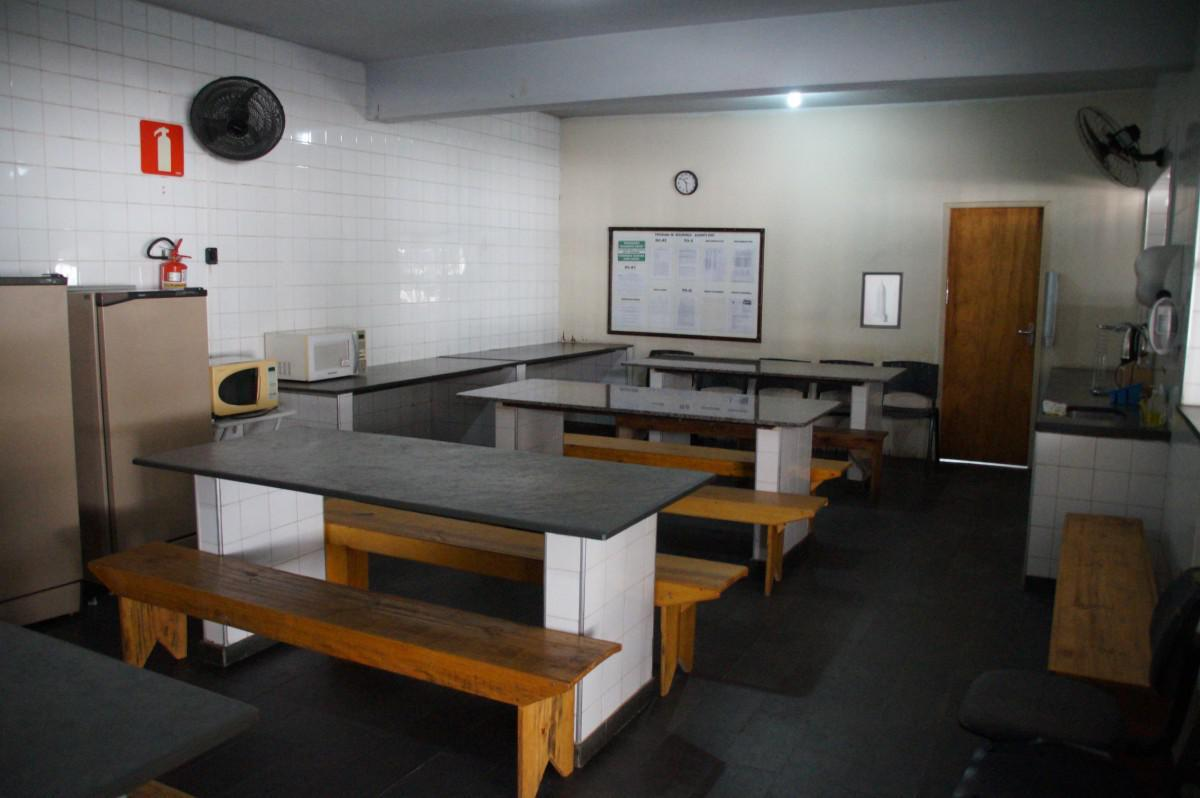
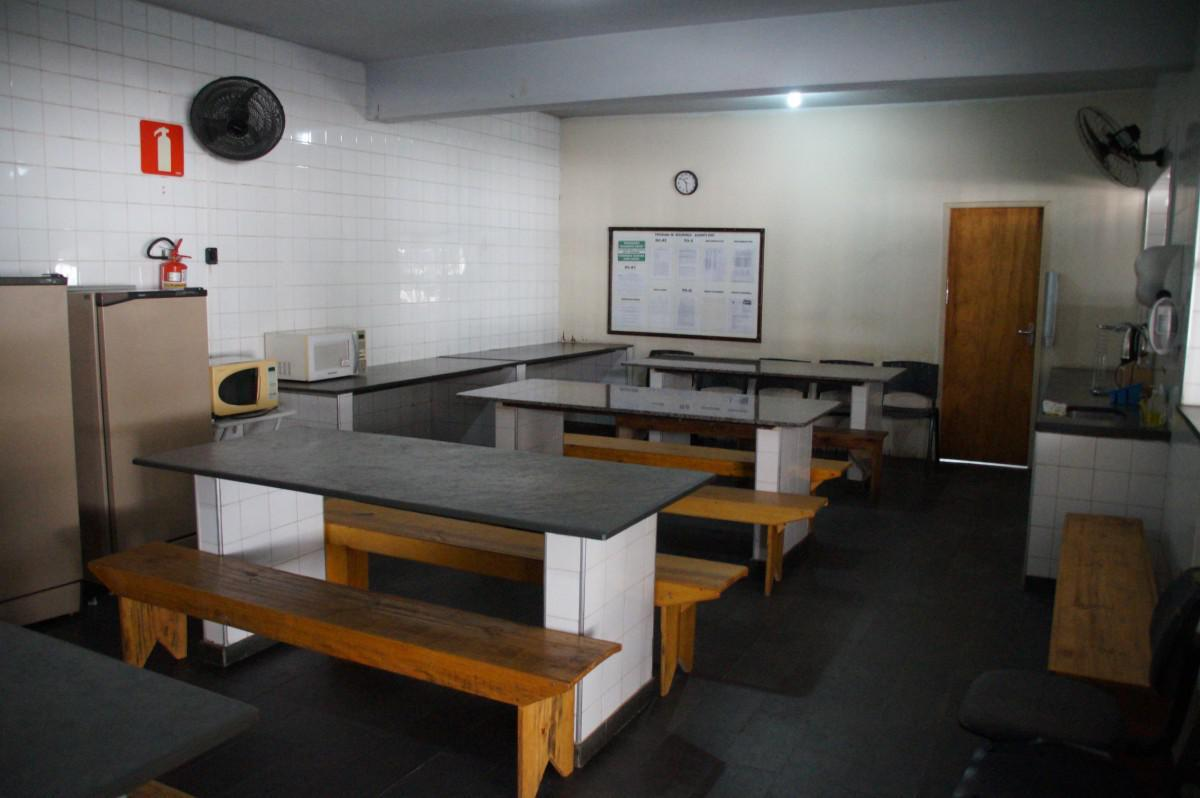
- wall art (881, 300)
